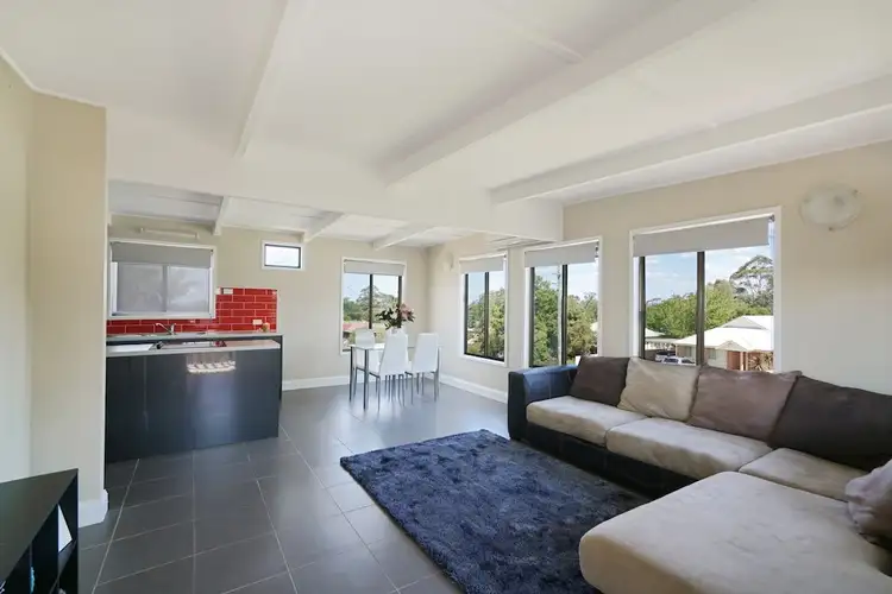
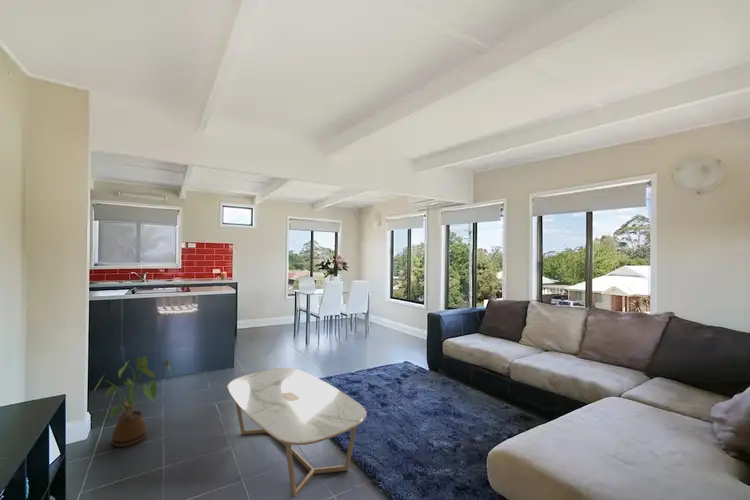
+ house plant (135, 400)
+ coffee table (290, 423)
